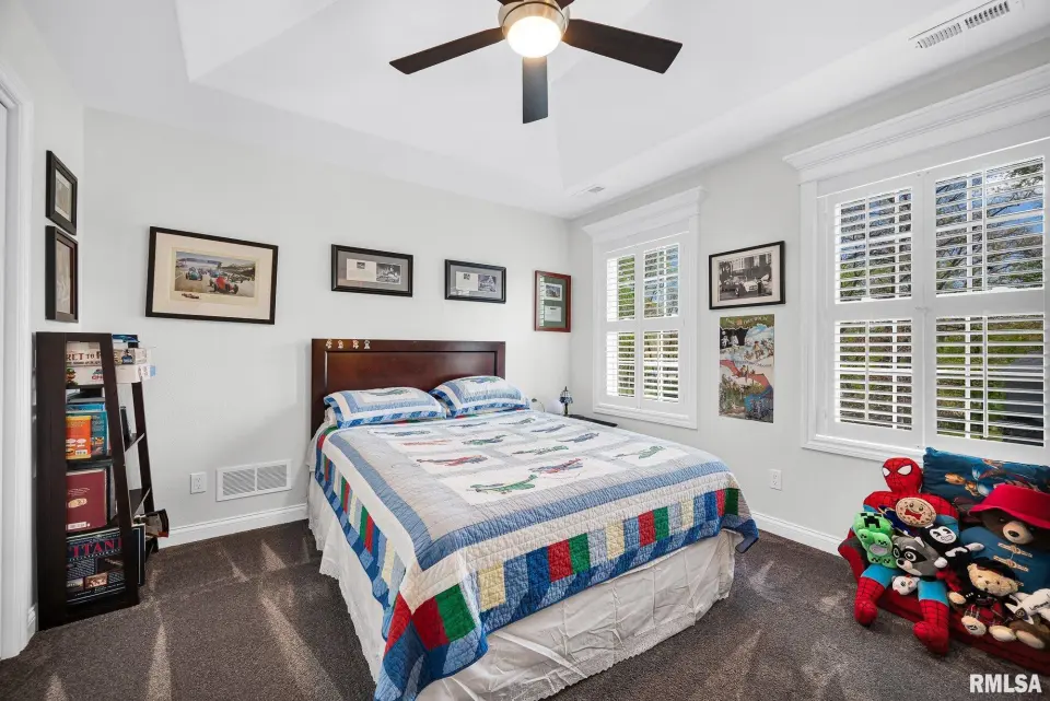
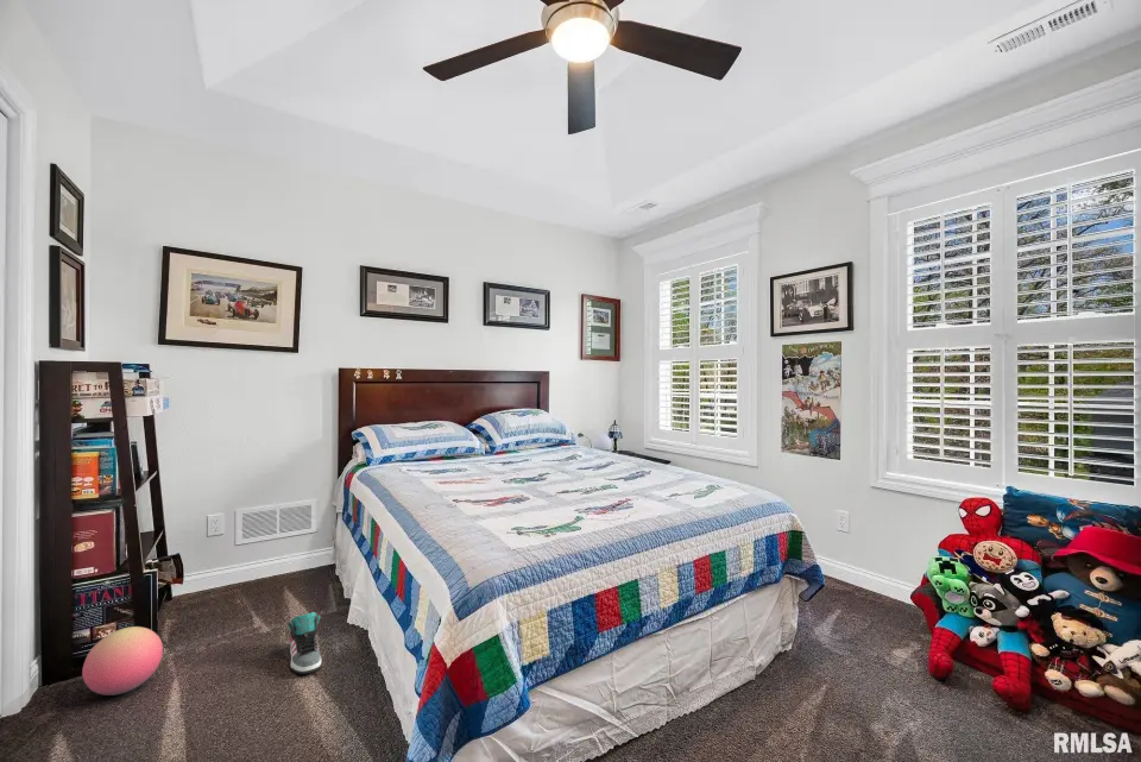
+ sneaker (305, 637)
+ ball (124, 660)
